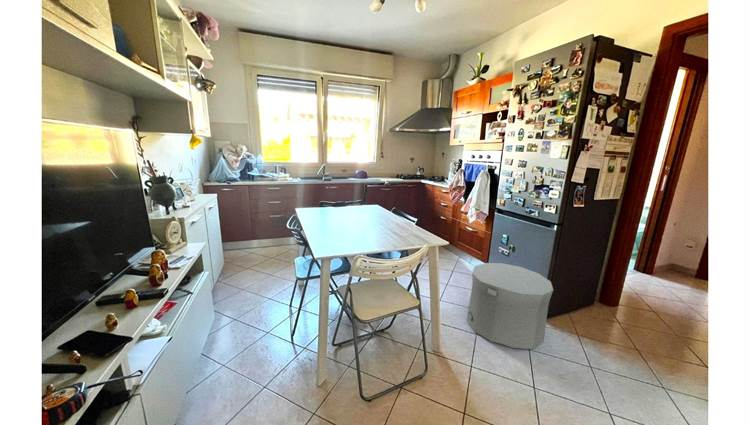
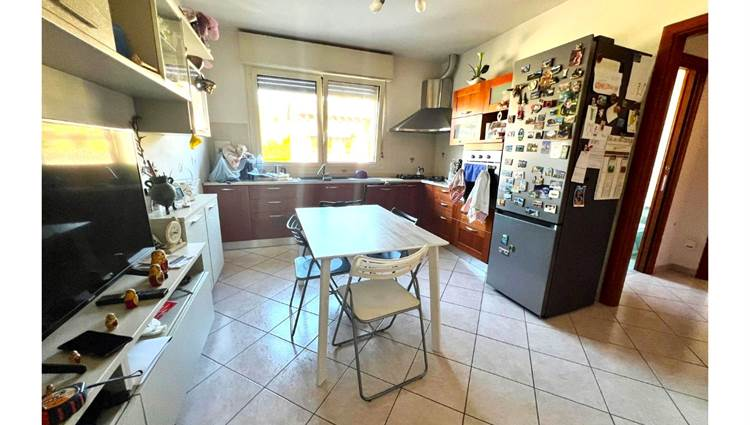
- trash can (506, 301)
